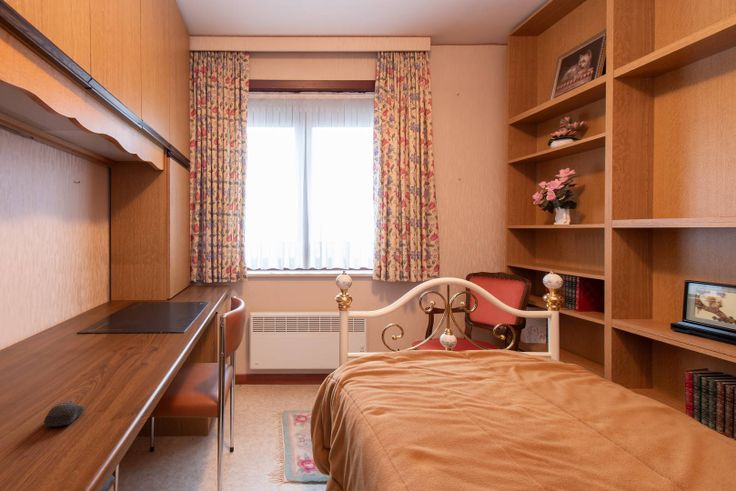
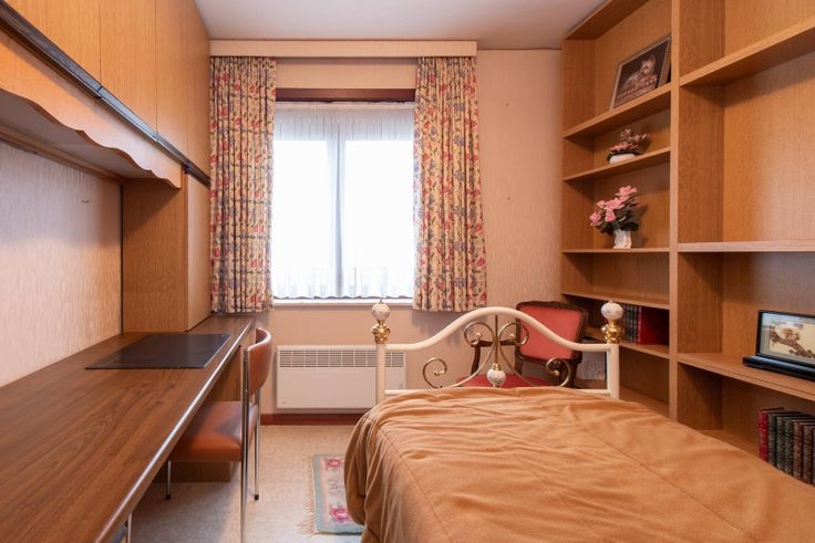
- computer mouse (64, 411)
